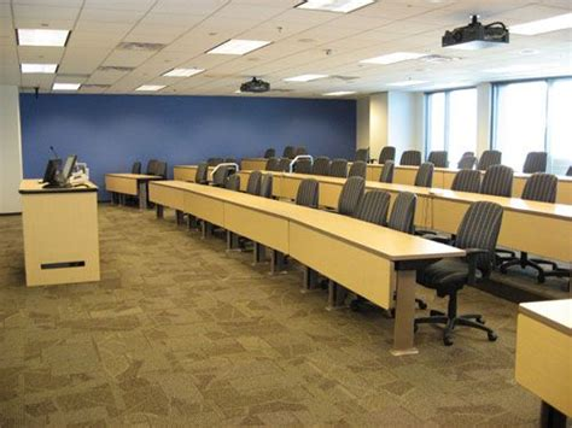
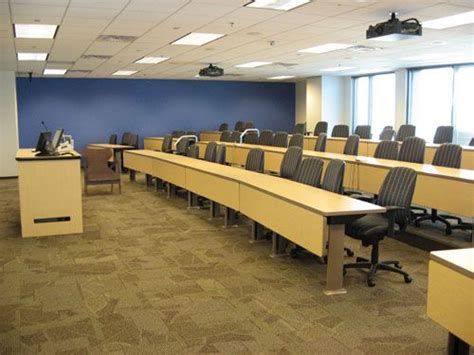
+ armchair (100, 171)
